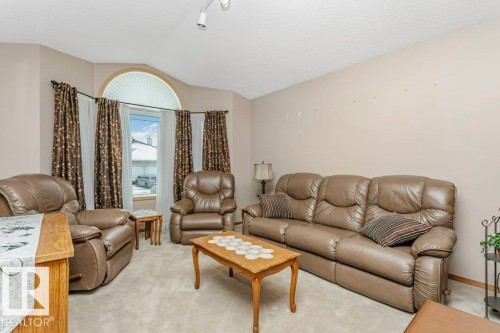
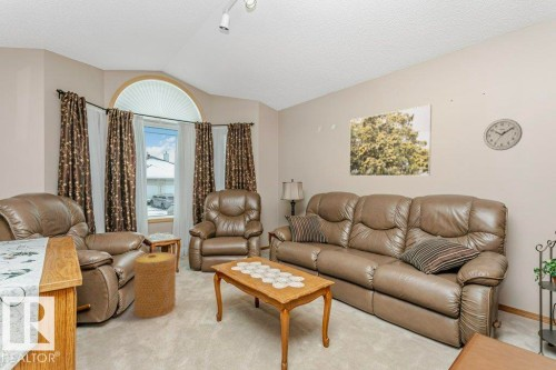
+ basket (155, 282)
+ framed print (385, 144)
+ wall clock (502, 134)
